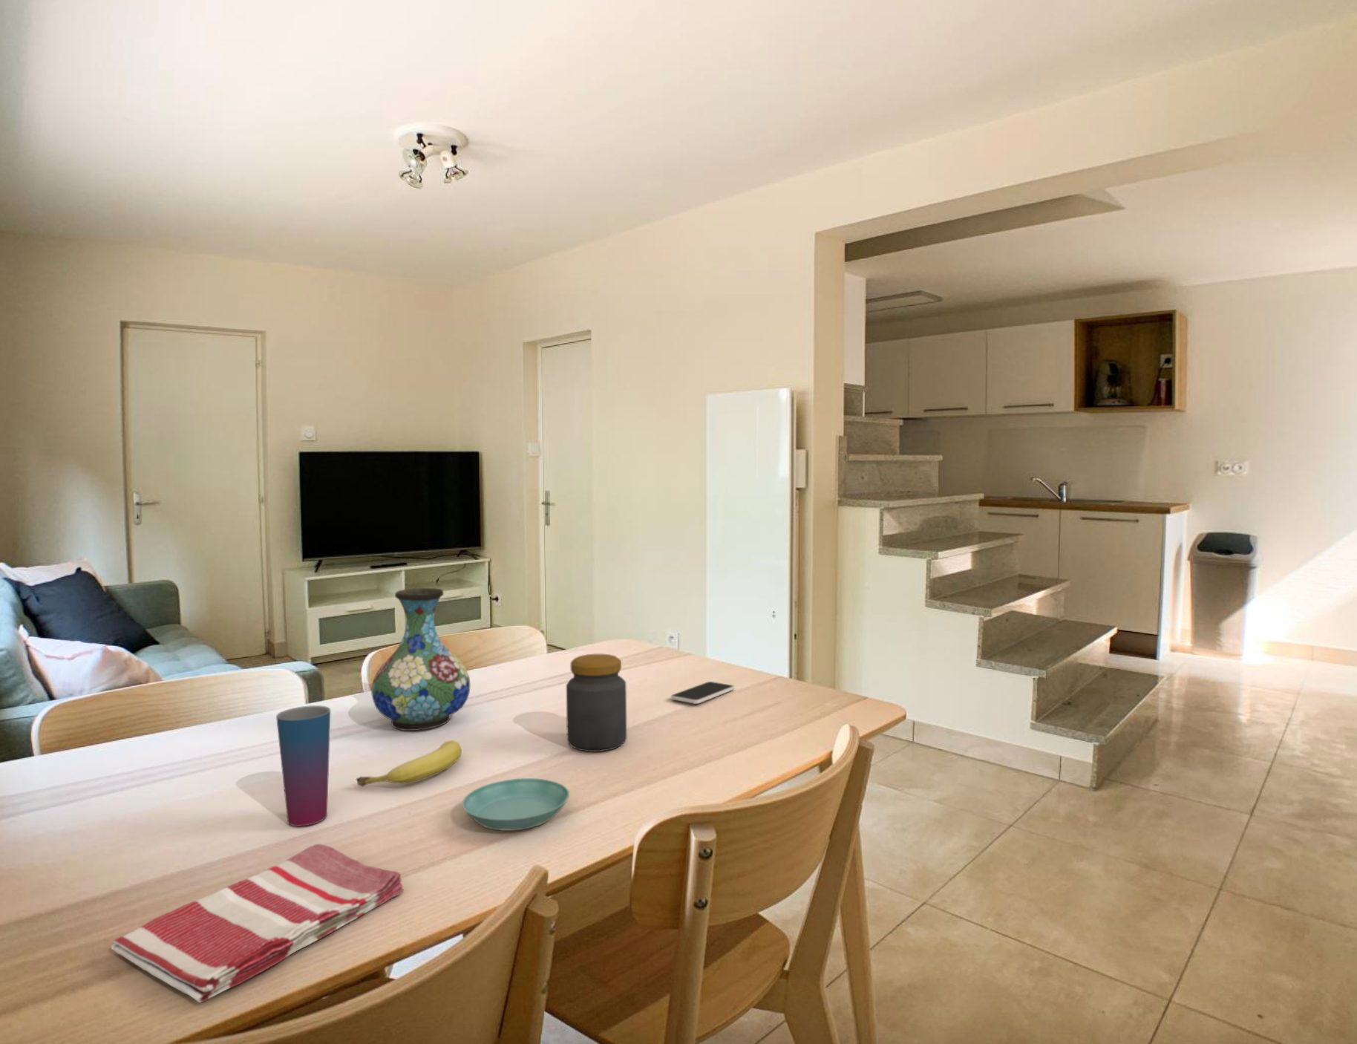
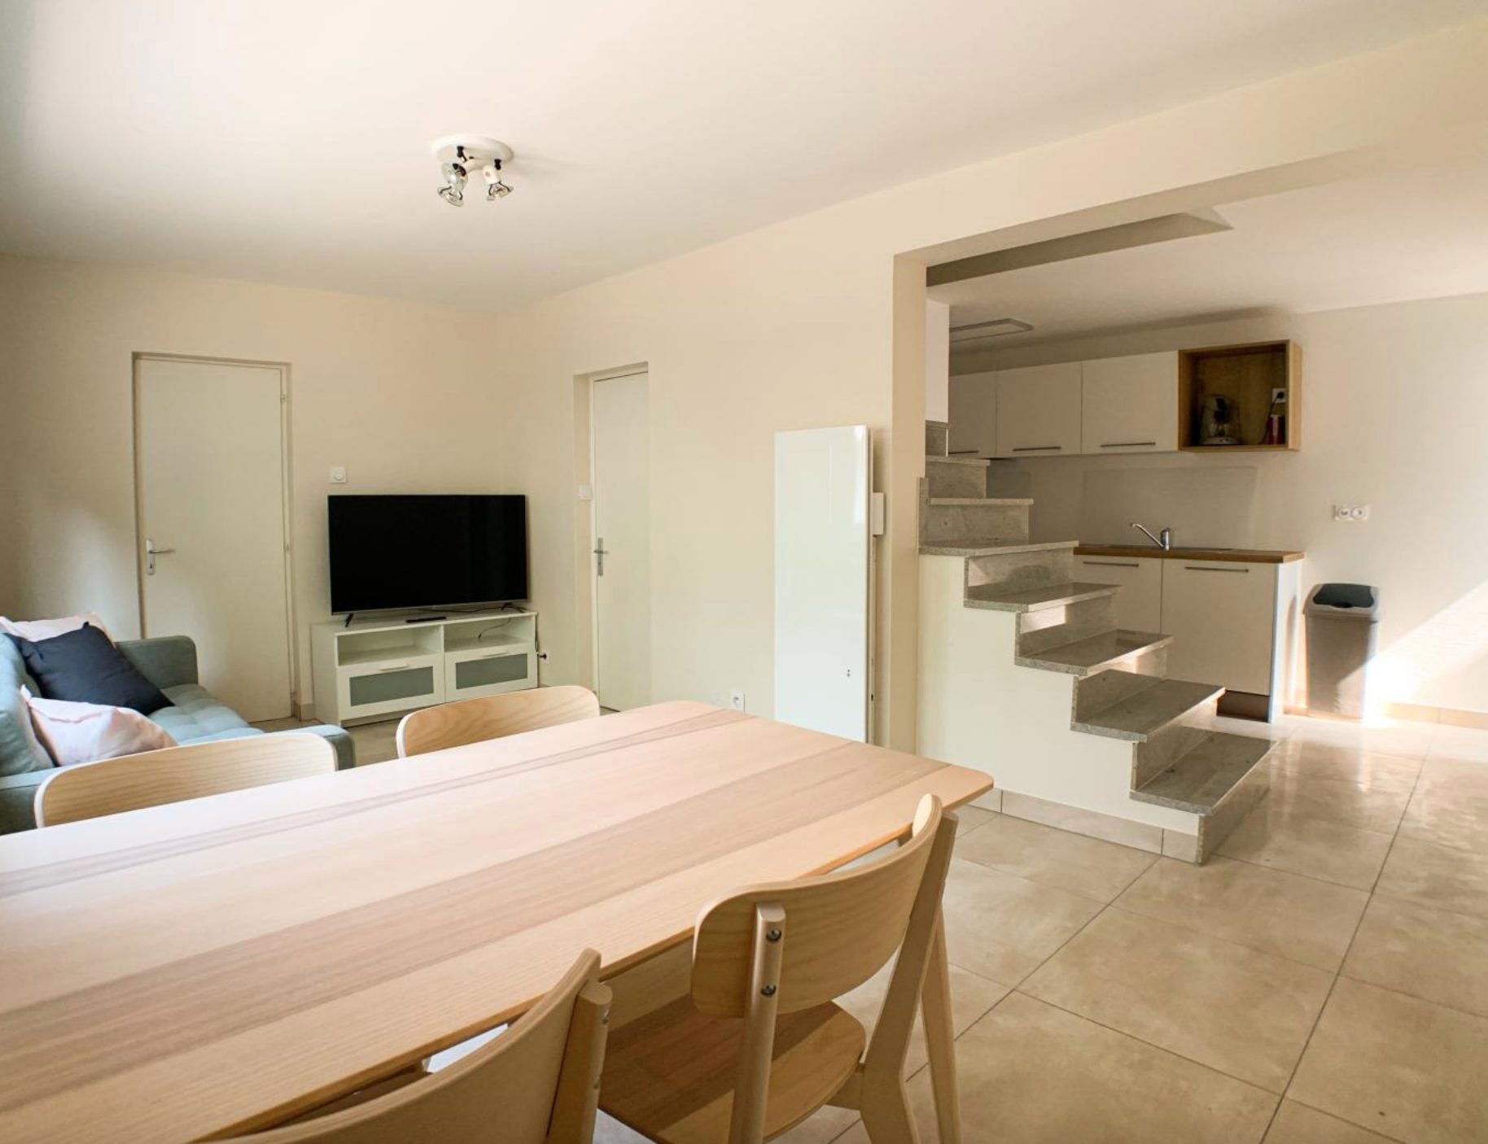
- saucer (516, 806)
- vase (421, 657)
- cup (305, 765)
- smartphone (703, 692)
- fruit (420, 761)
- jar (596, 701)
- dish towel (267, 909)
